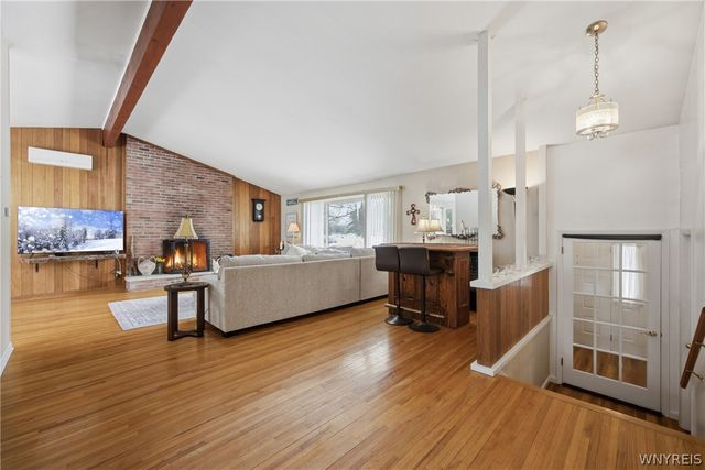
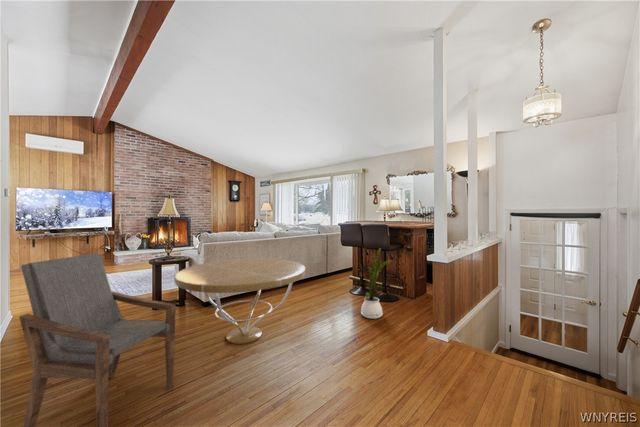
+ house plant (373, 282)
+ coffee table (244, 301)
+ armchair (102, 332)
